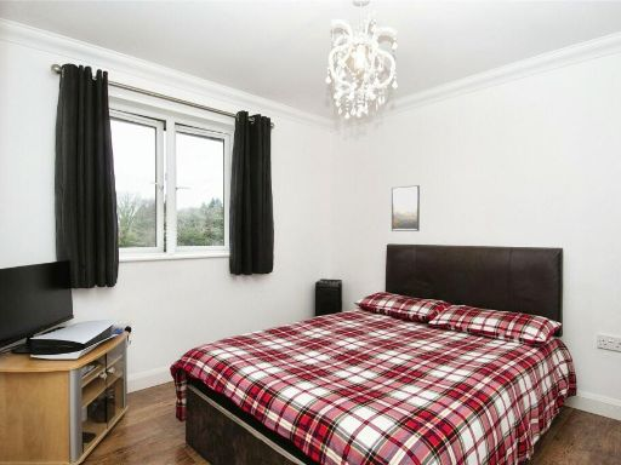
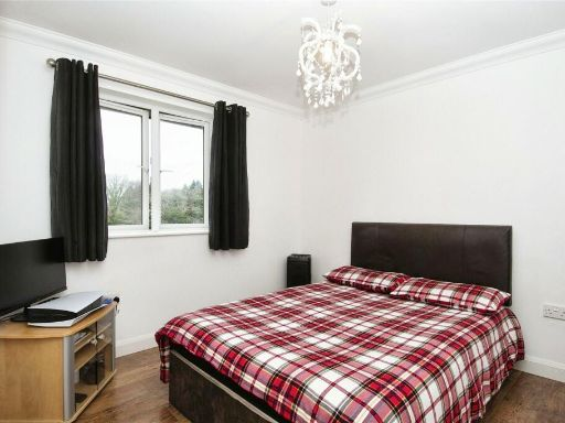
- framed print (404, 208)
